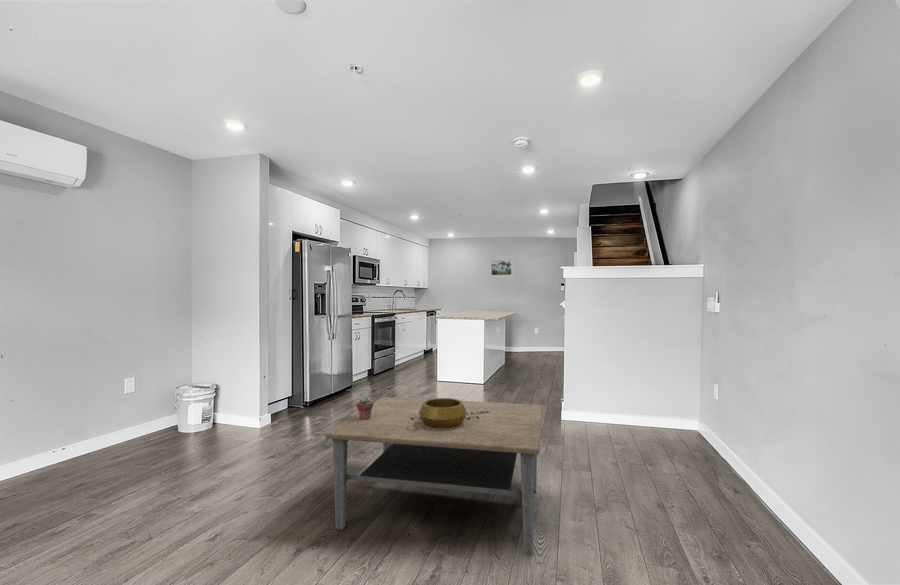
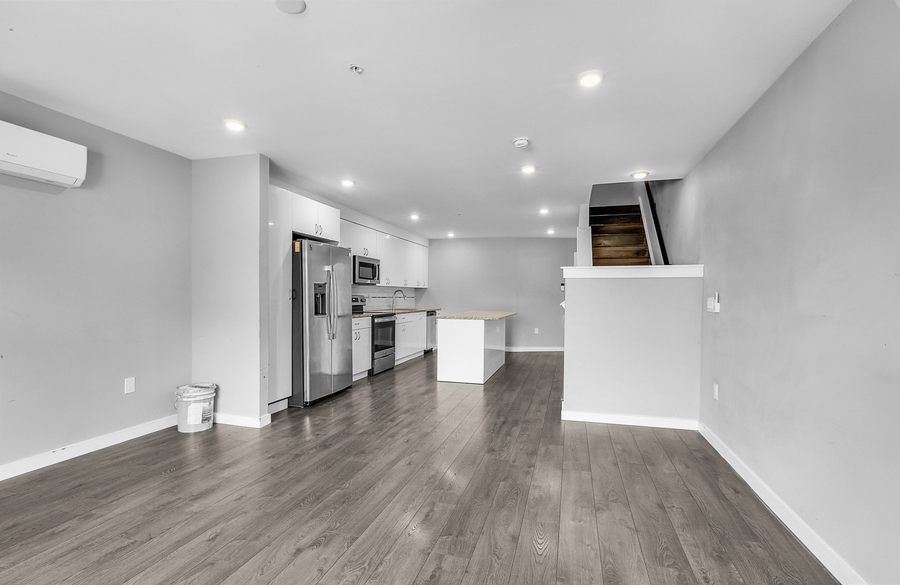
- coffee table (445, 461)
- decorative bowl (442, 412)
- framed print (501, 267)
- potted succulent (364, 406)
